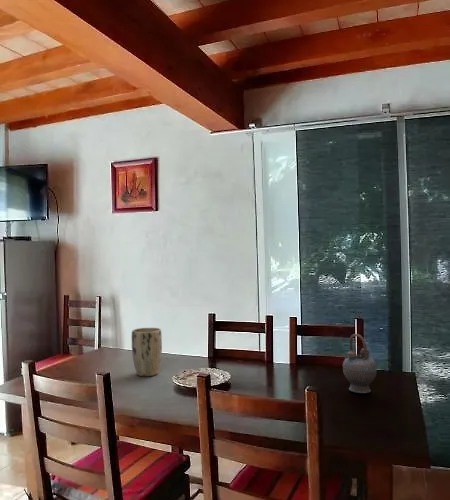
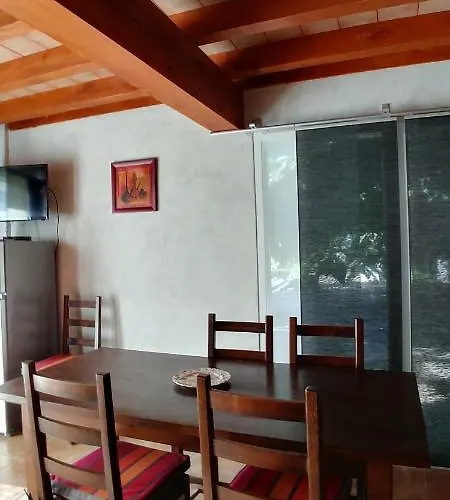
- teapot (356, 361)
- plant pot (146, 351)
